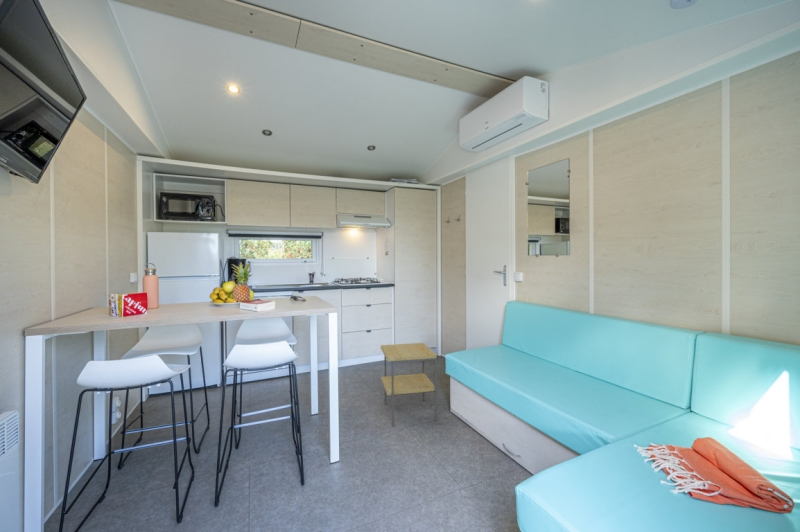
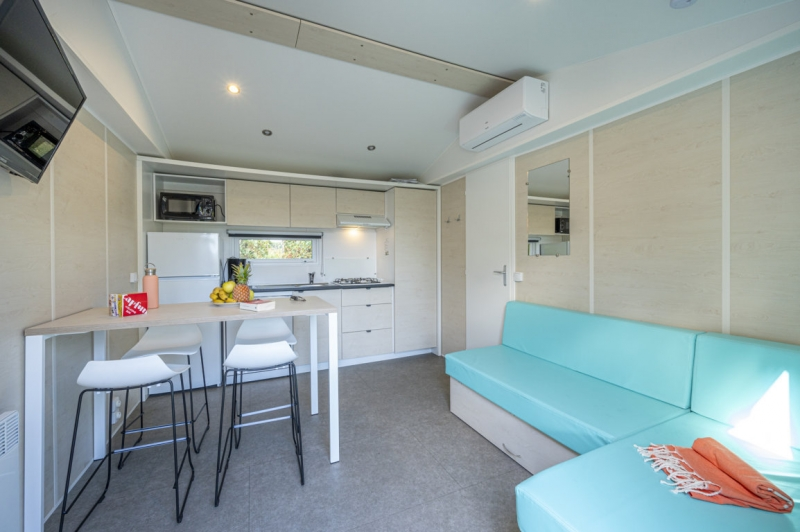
- side table (407, 380)
